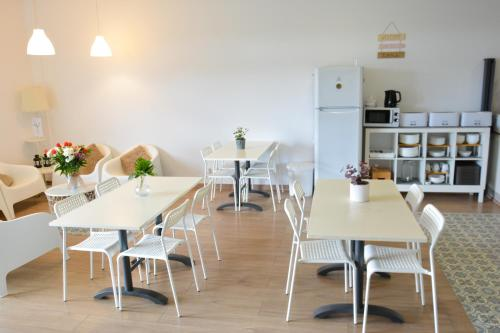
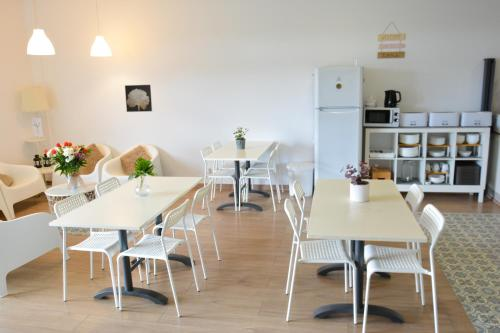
+ wall art (138, 98)
